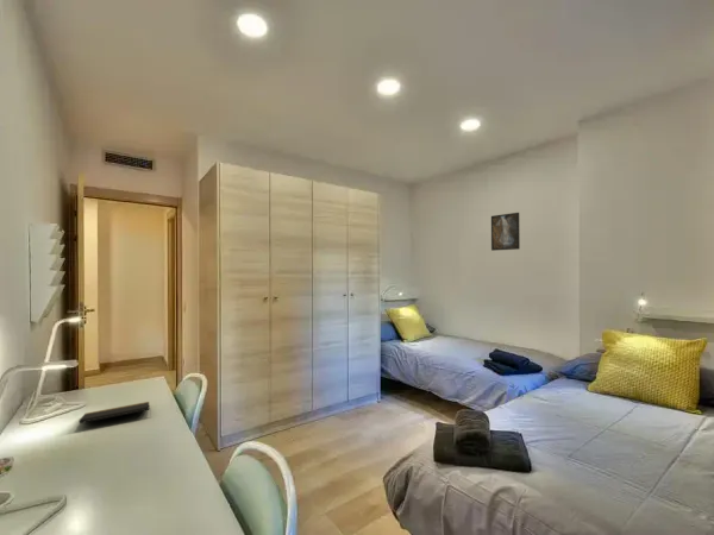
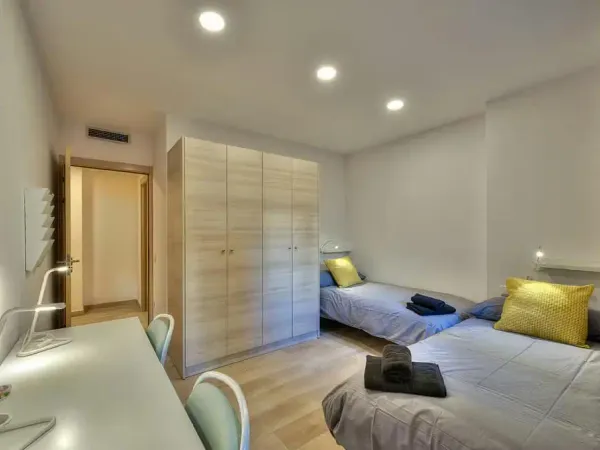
- notepad (117, 411)
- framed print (505, 232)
